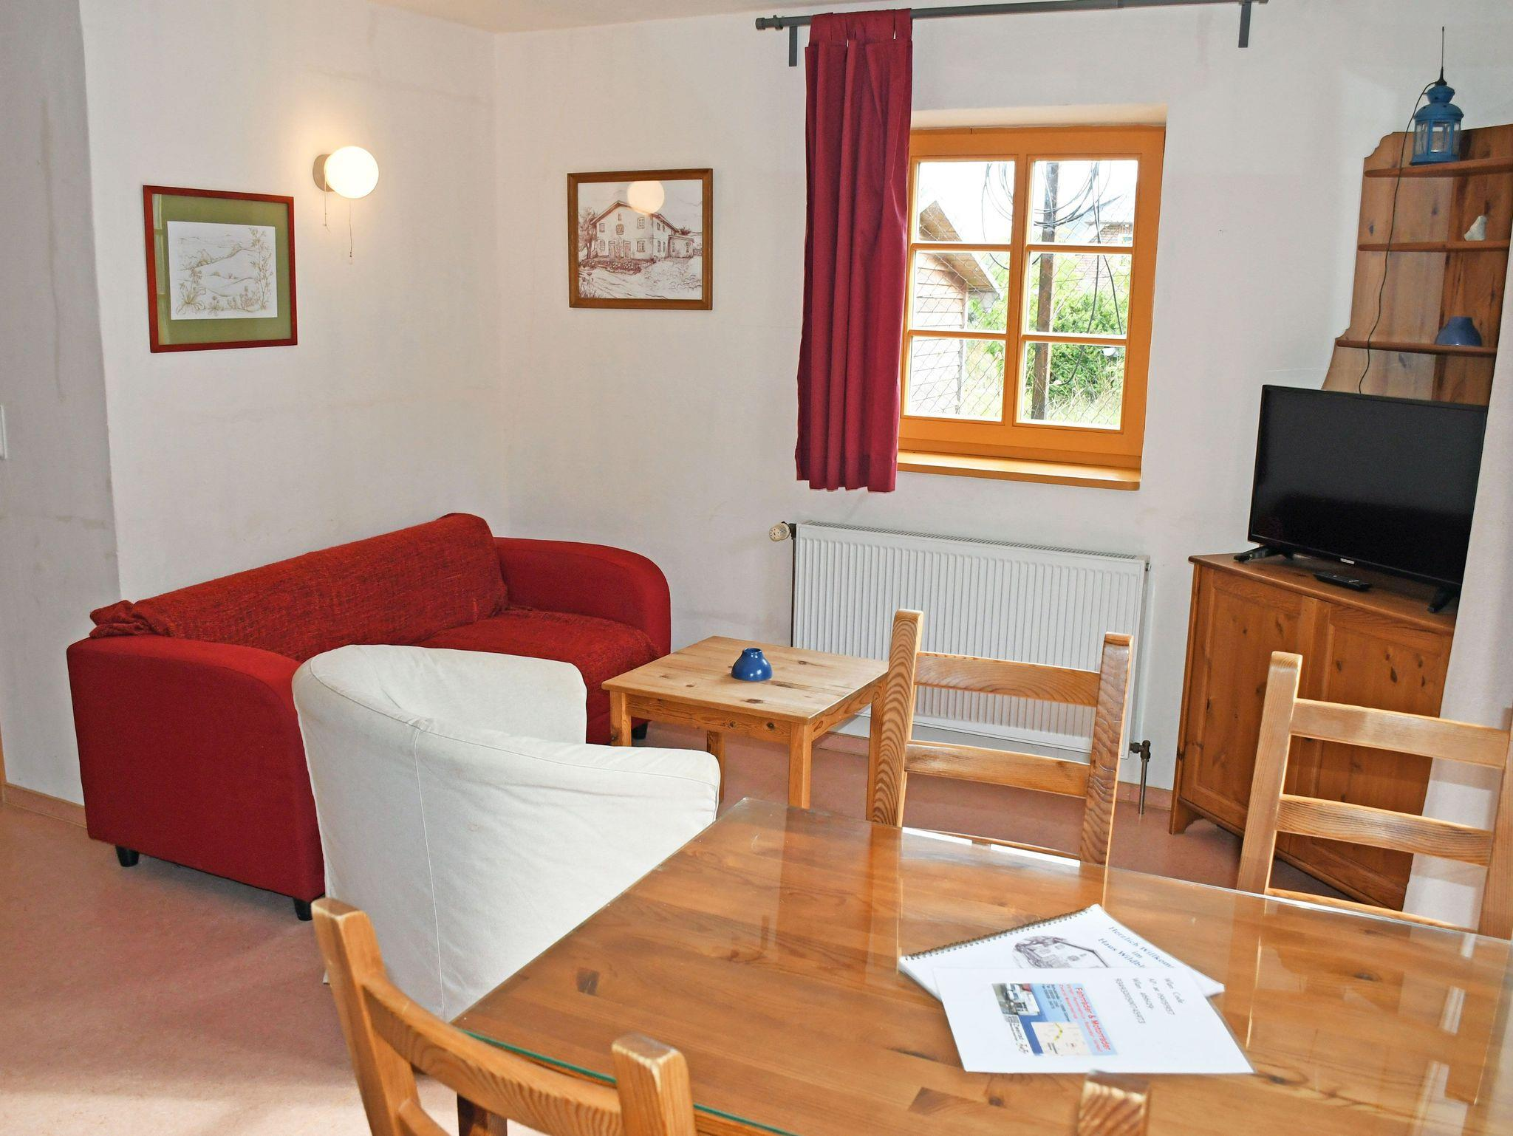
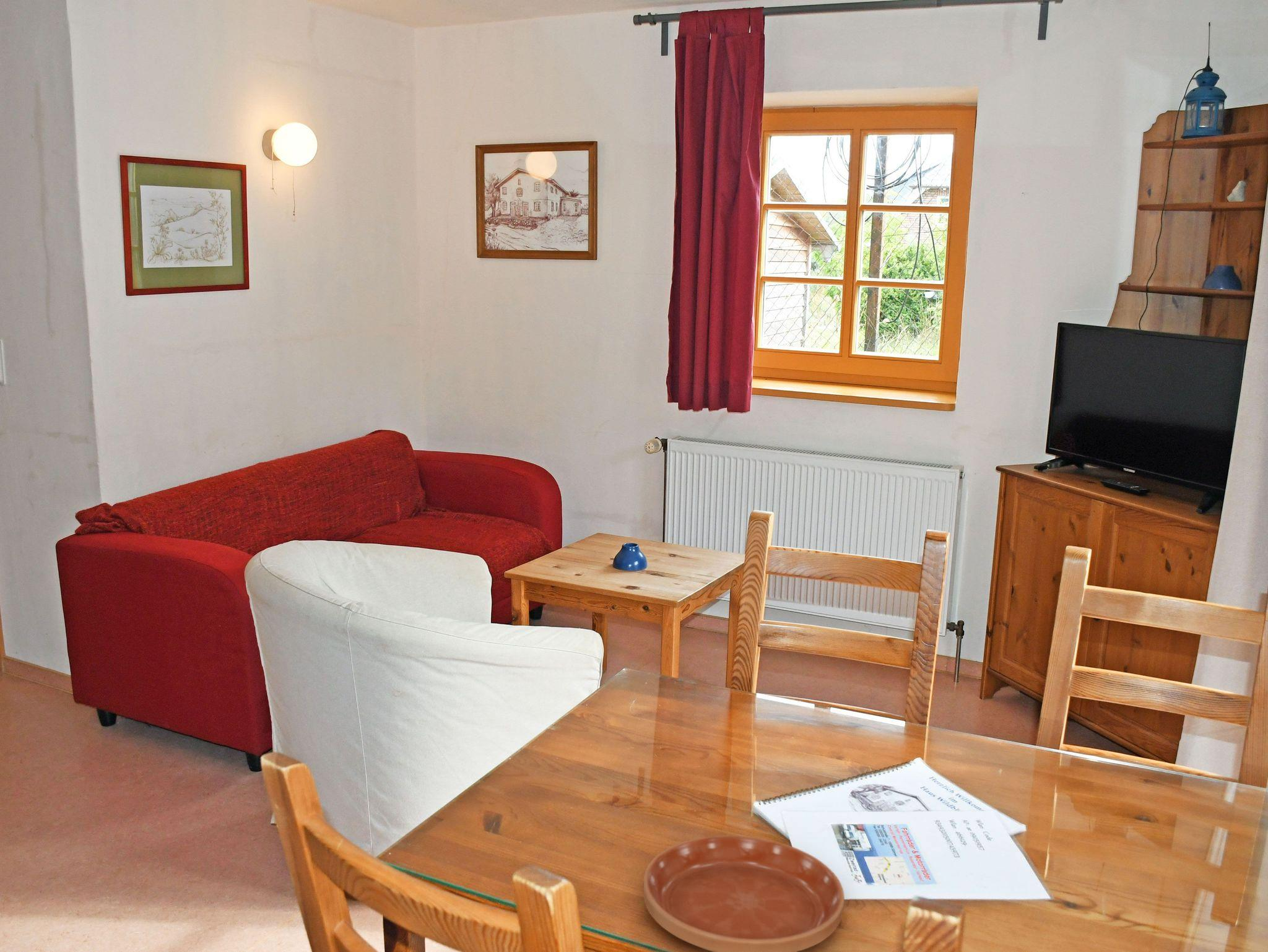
+ saucer (742, 896)
